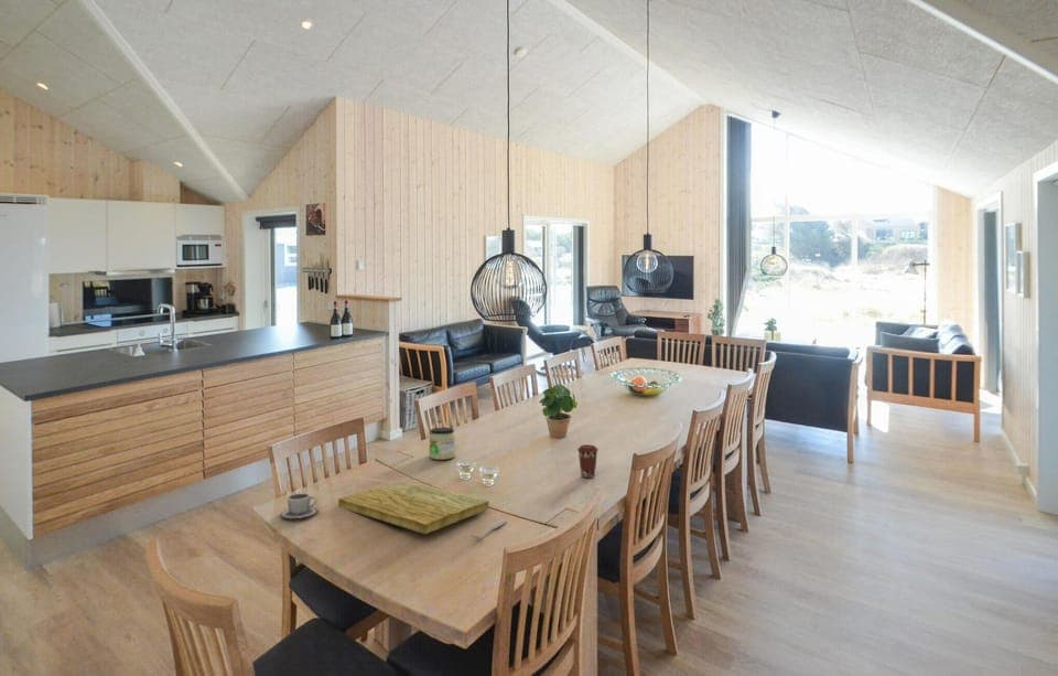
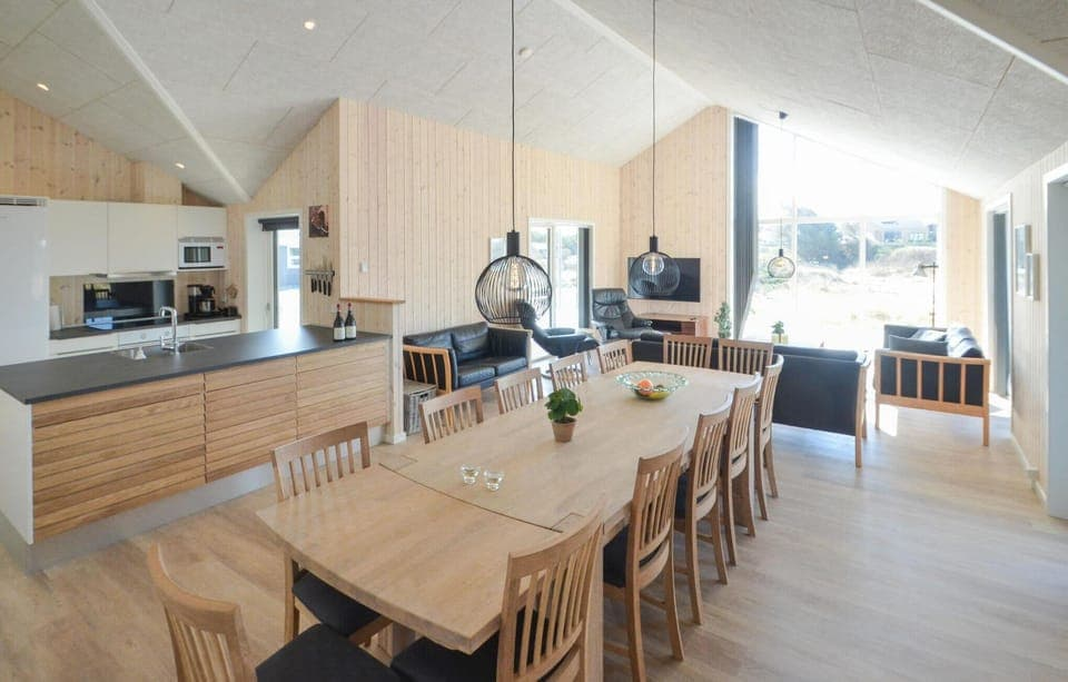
- cup (299, 505)
- jar (442, 442)
- coffee cup (587, 461)
- cutting board (412, 502)
- spoon (489, 529)
